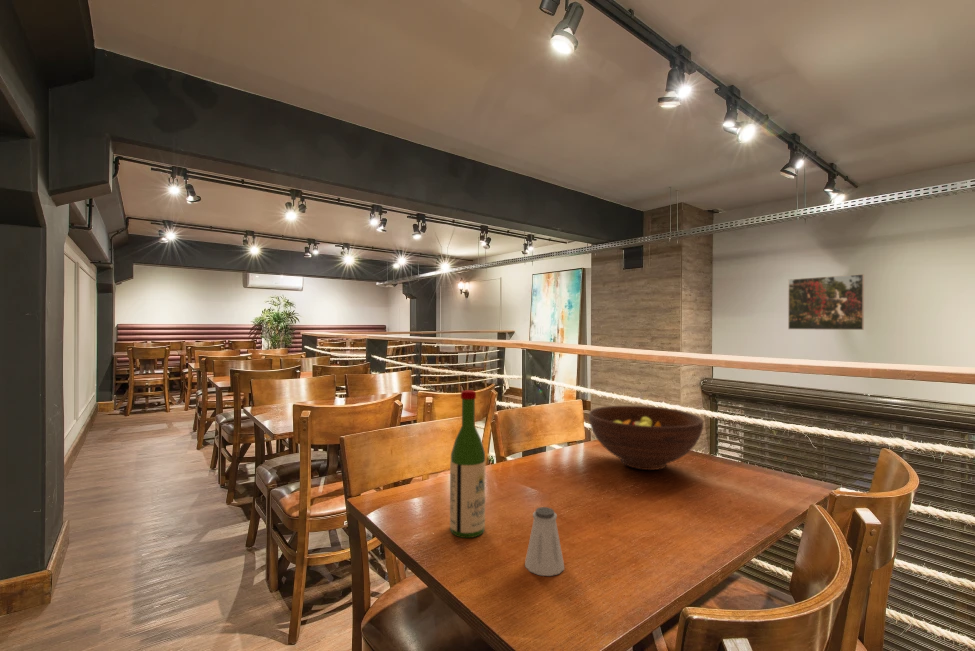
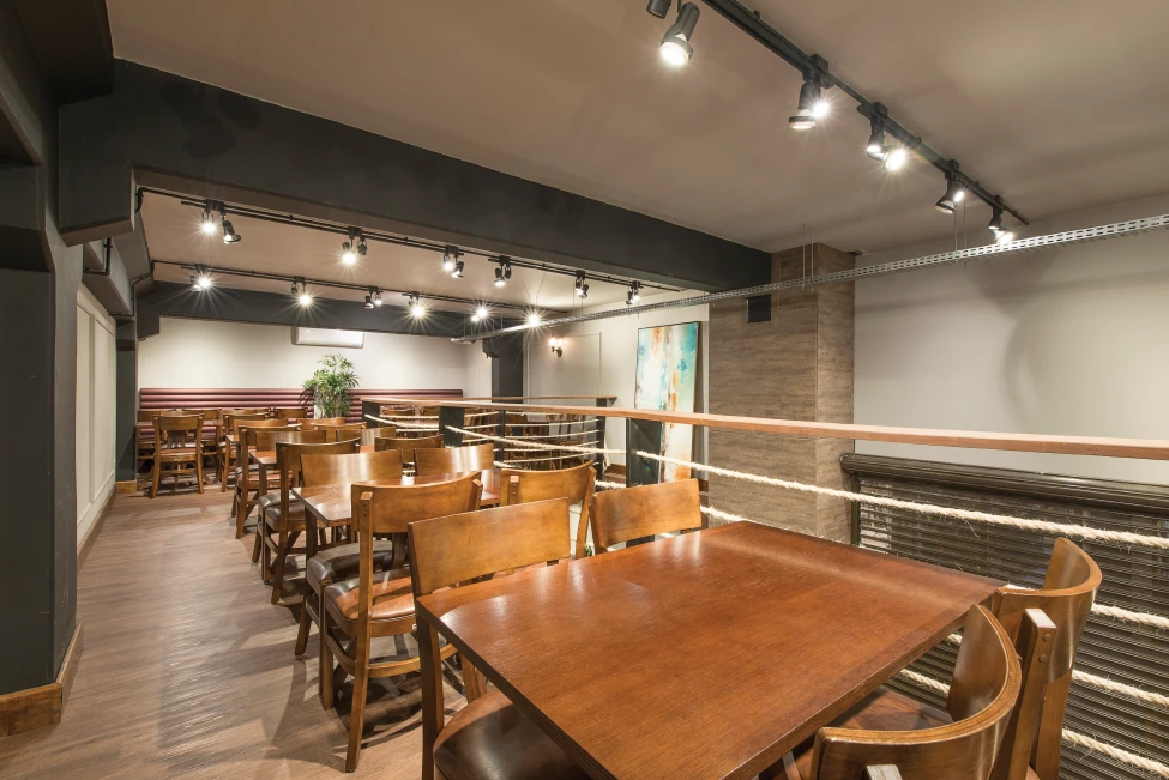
- fruit bowl (643, 439)
- saltshaker (544, 537)
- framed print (824, 303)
- wine bottle (467, 460)
